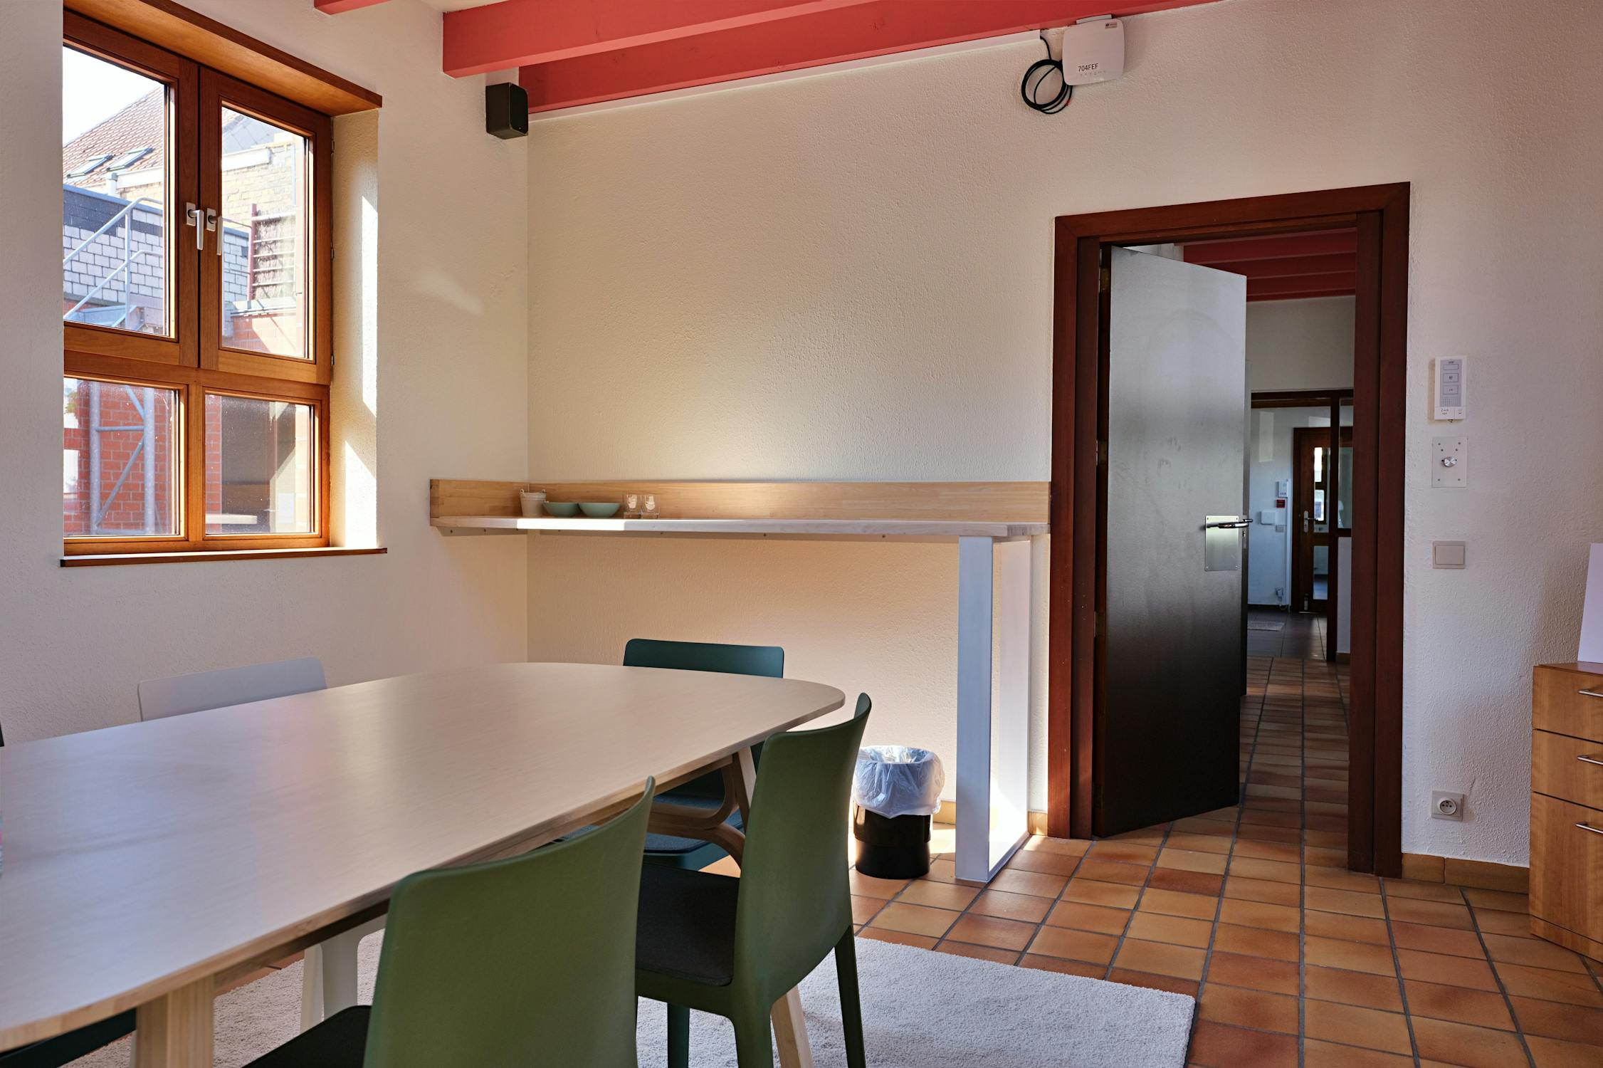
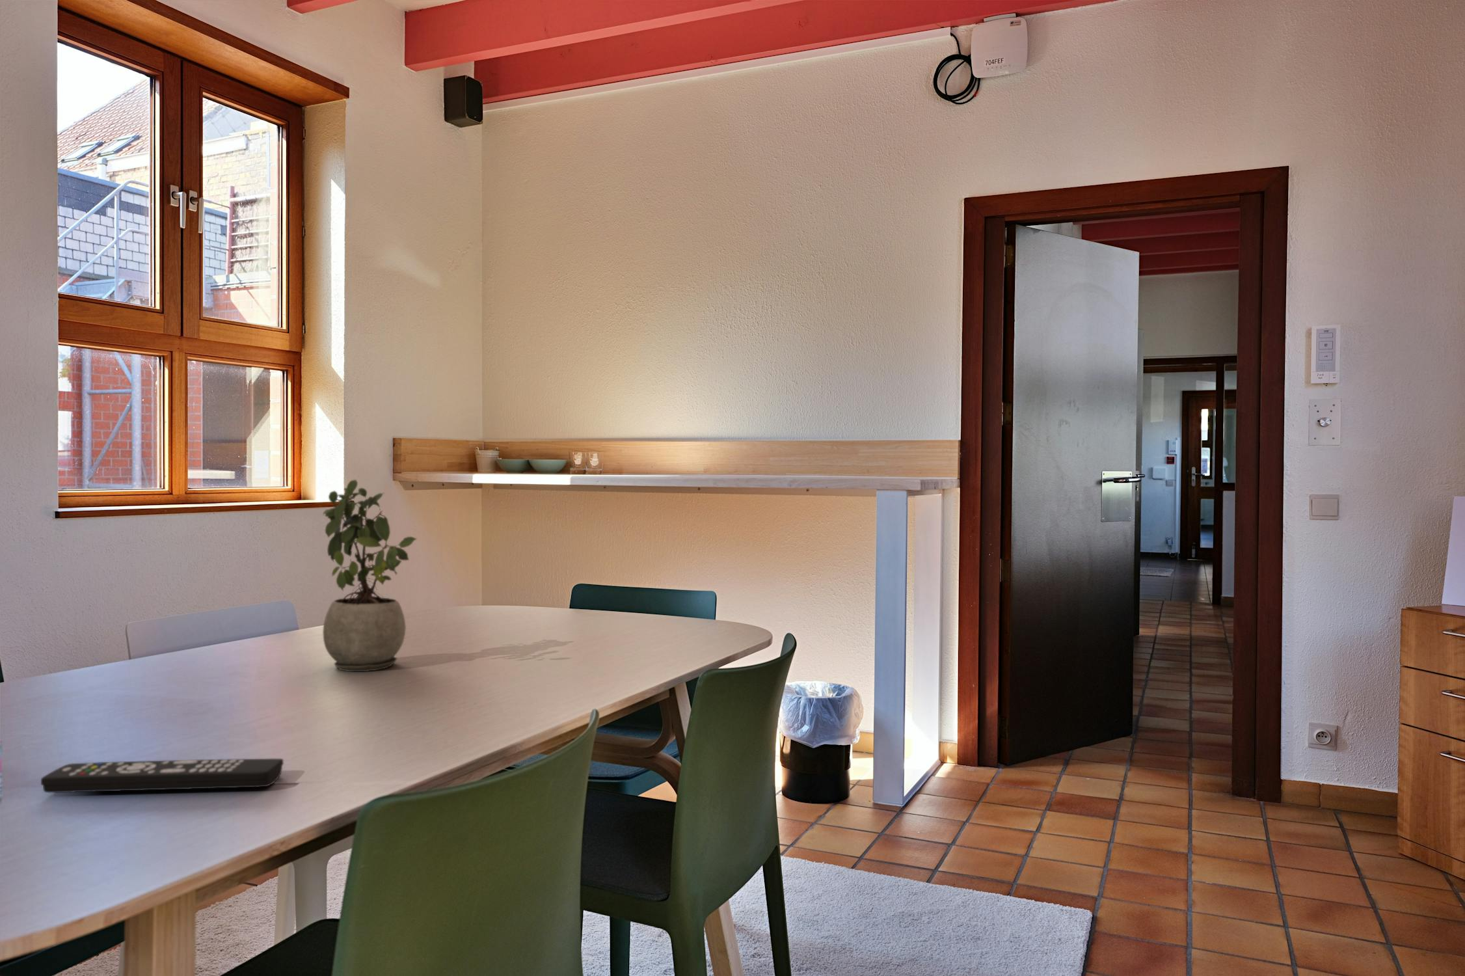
+ remote control (166, 776)
+ potted plant (373, 575)
